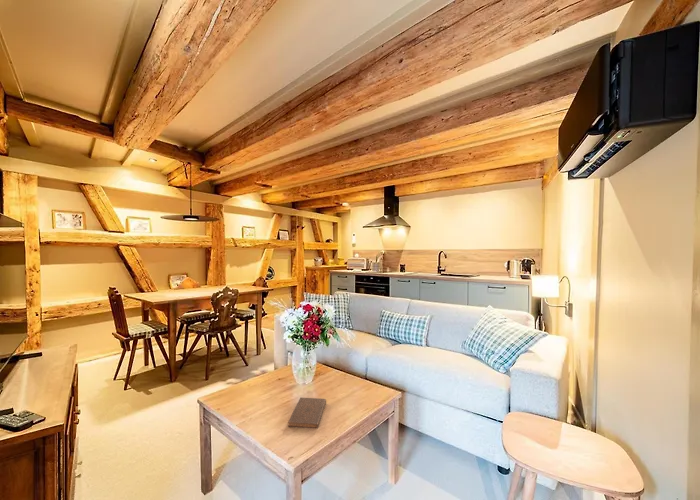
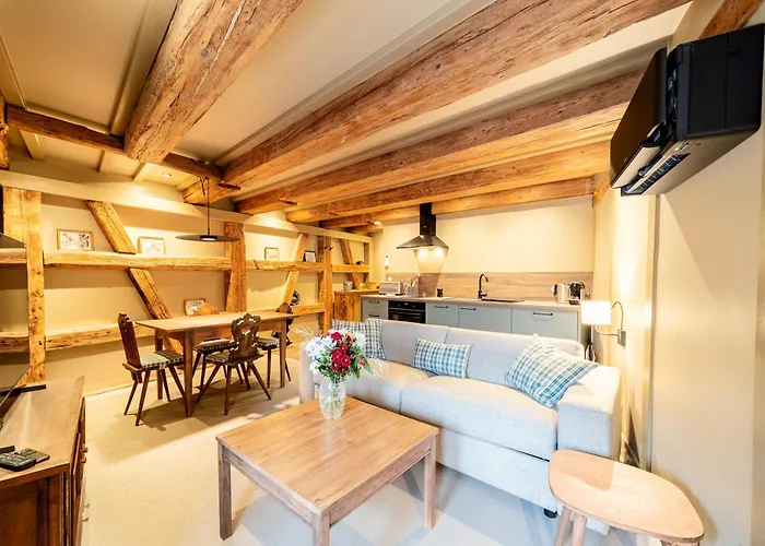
- book (308, 411)
